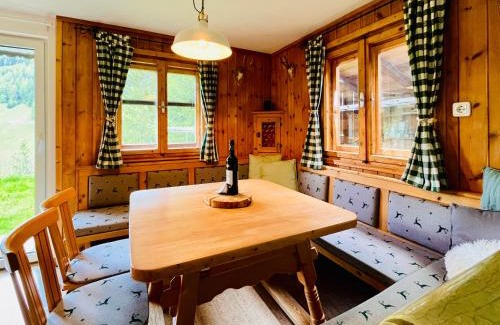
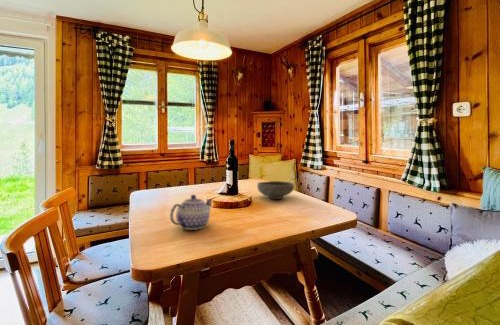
+ bowl (275, 190)
+ teapot (193, 210)
